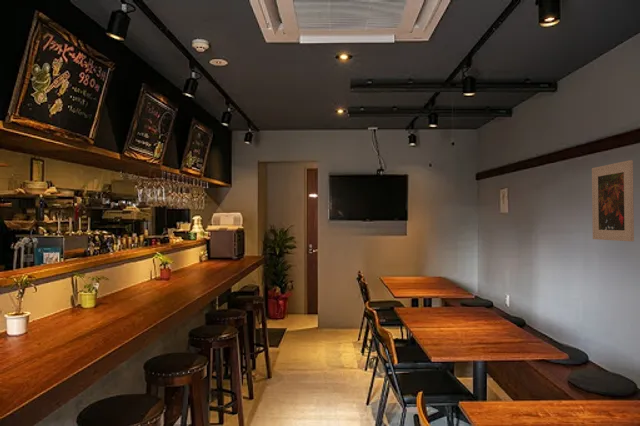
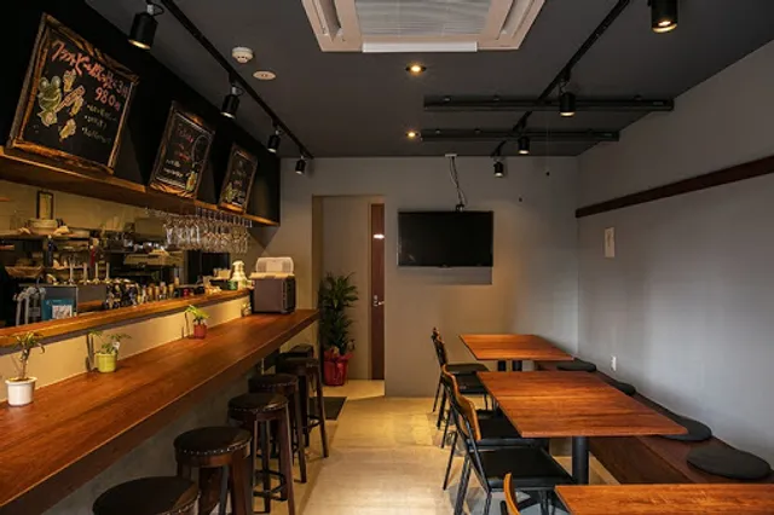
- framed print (611, 202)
